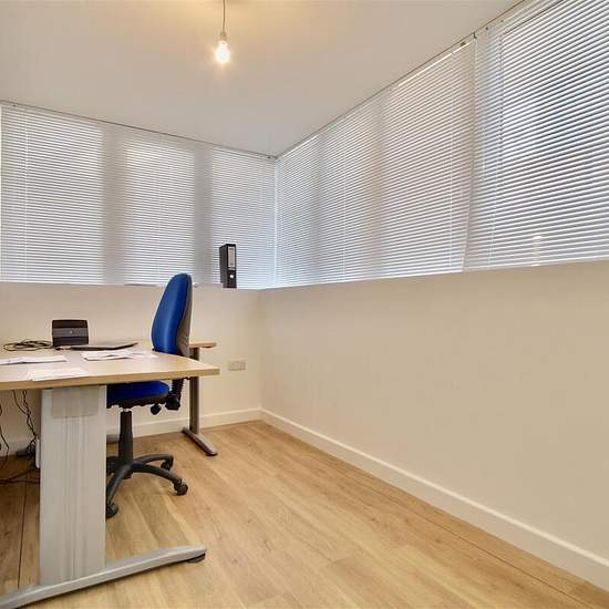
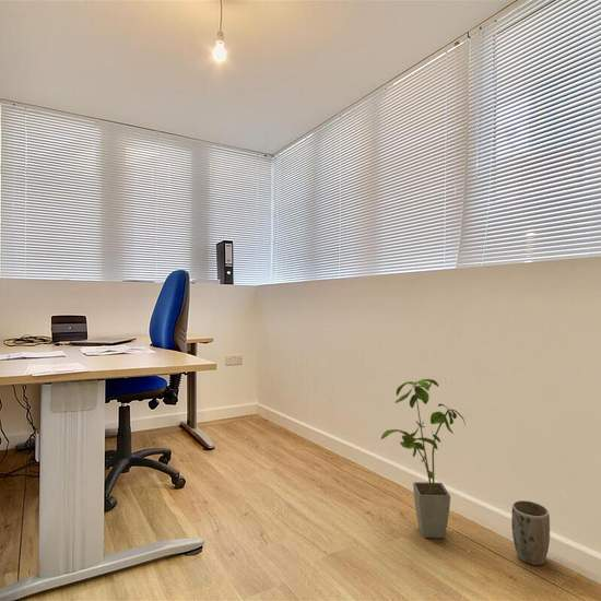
+ house plant (420, 453)
+ plant pot (530, 532)
